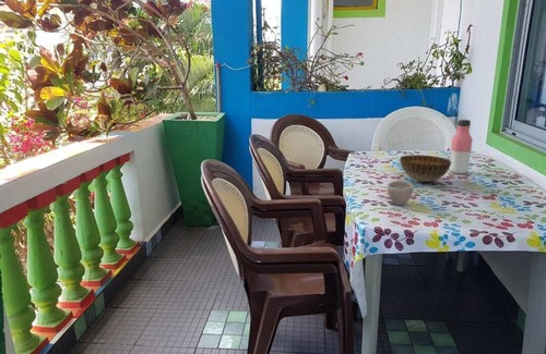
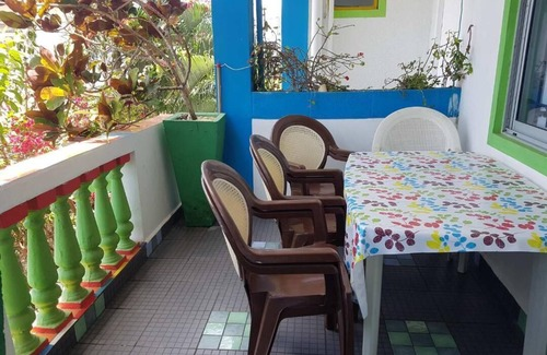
- cup (400, 192)
- bowl (424, 170)
- water bottle (461, 146)
